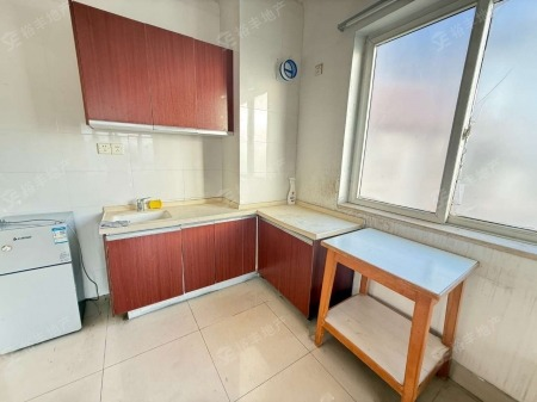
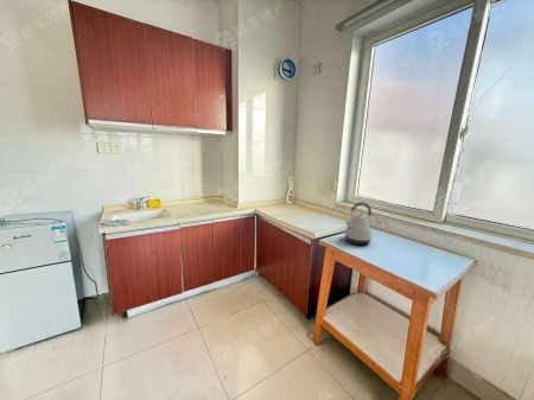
+ kettle (358, 222)
